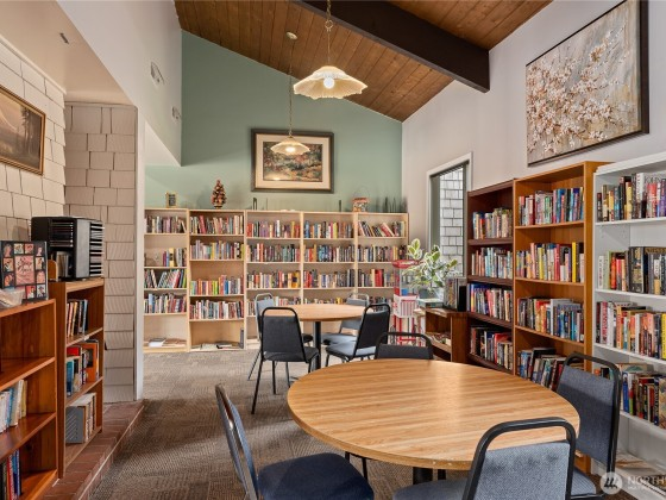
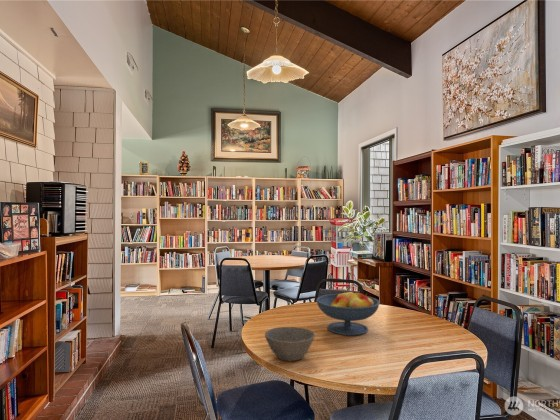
+ bowl (289, 345)
+ fruit bowl (347, 309)
